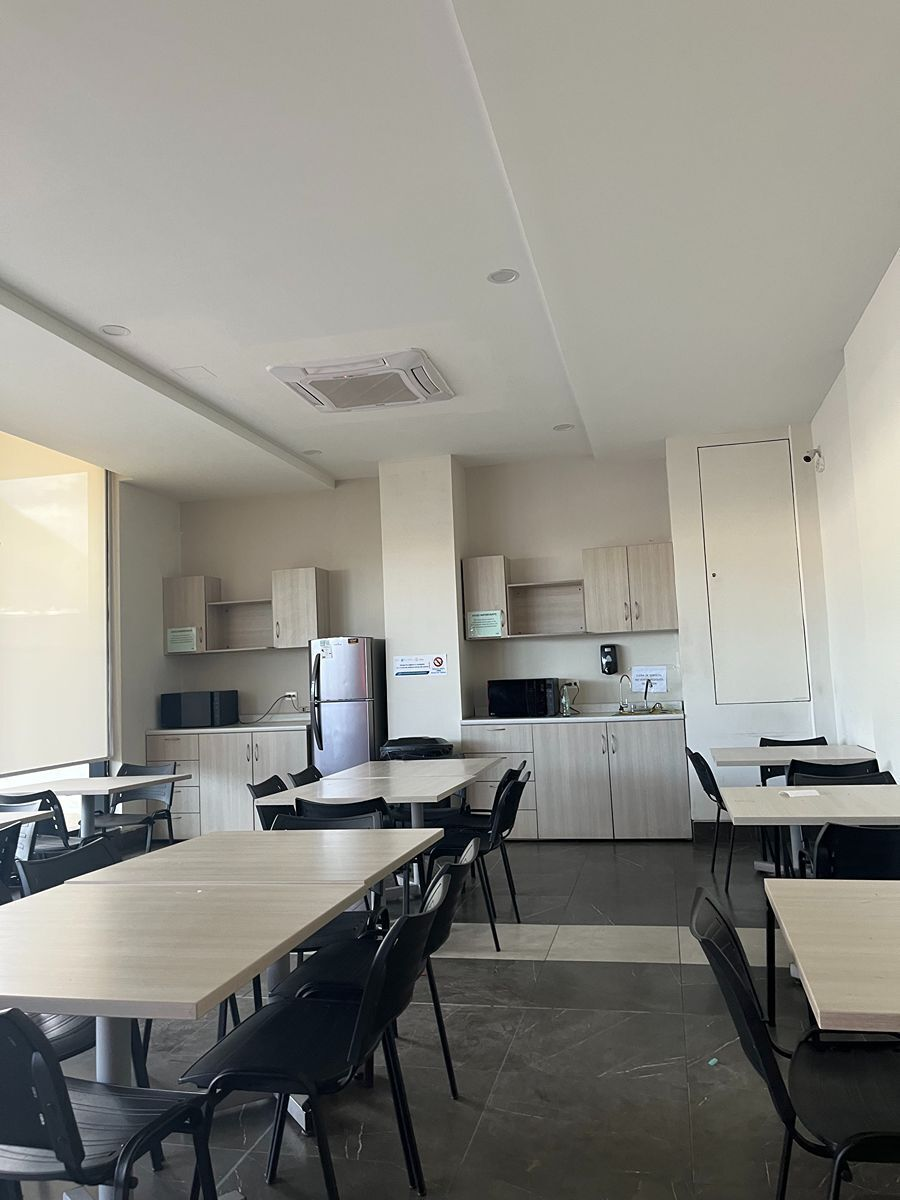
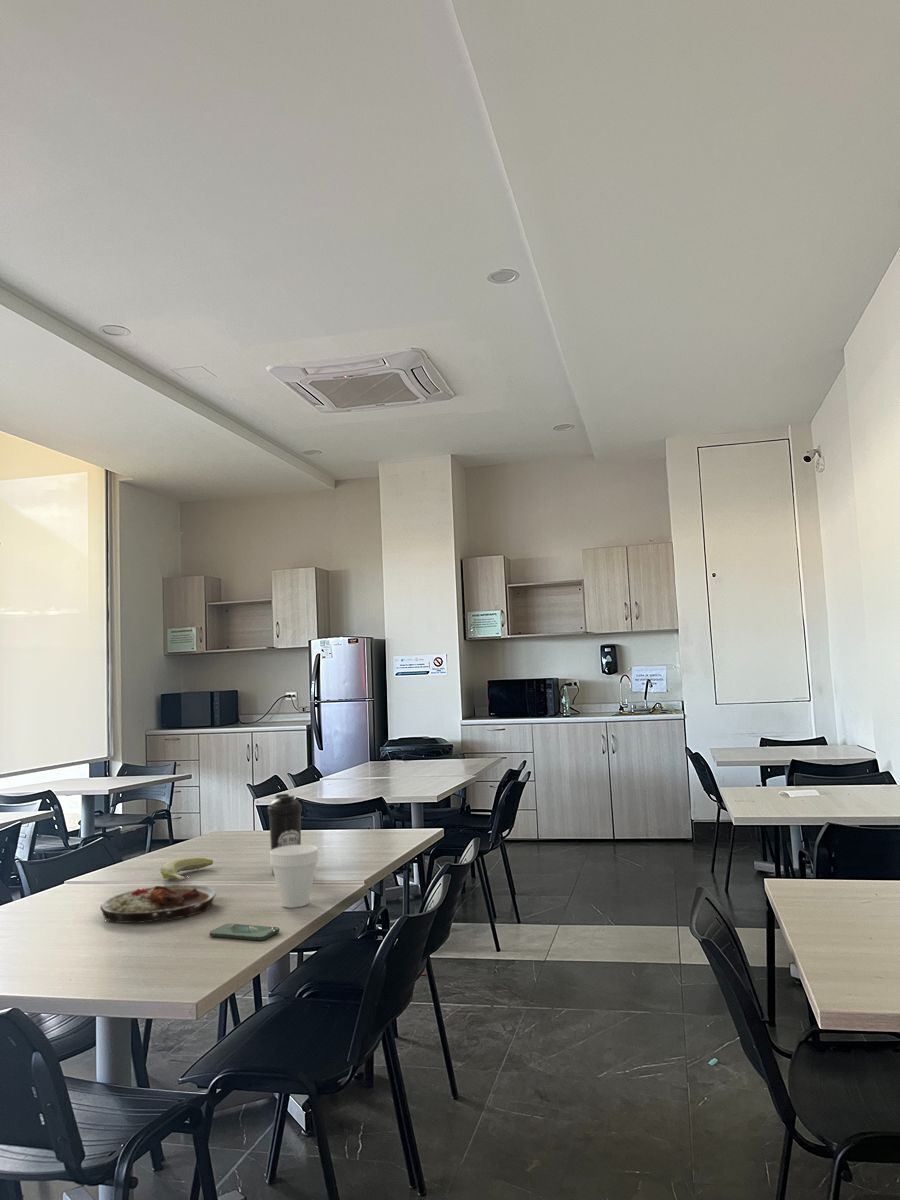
+ water bottle (285, 833)
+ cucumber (185, 868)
+ plate (159, 899)
+ cup (294, 876)
+ smartphone (244, 931)
